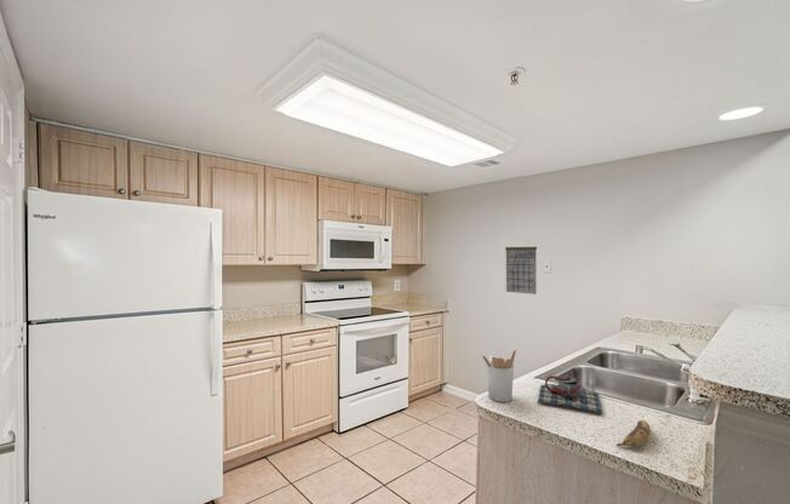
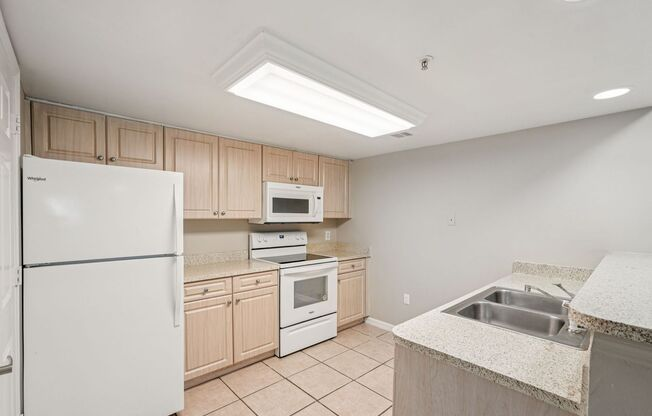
- utensil holder (500, 374)
- banana (637, 430)
- calendar (520, 264)
- teapot (568, 386)
